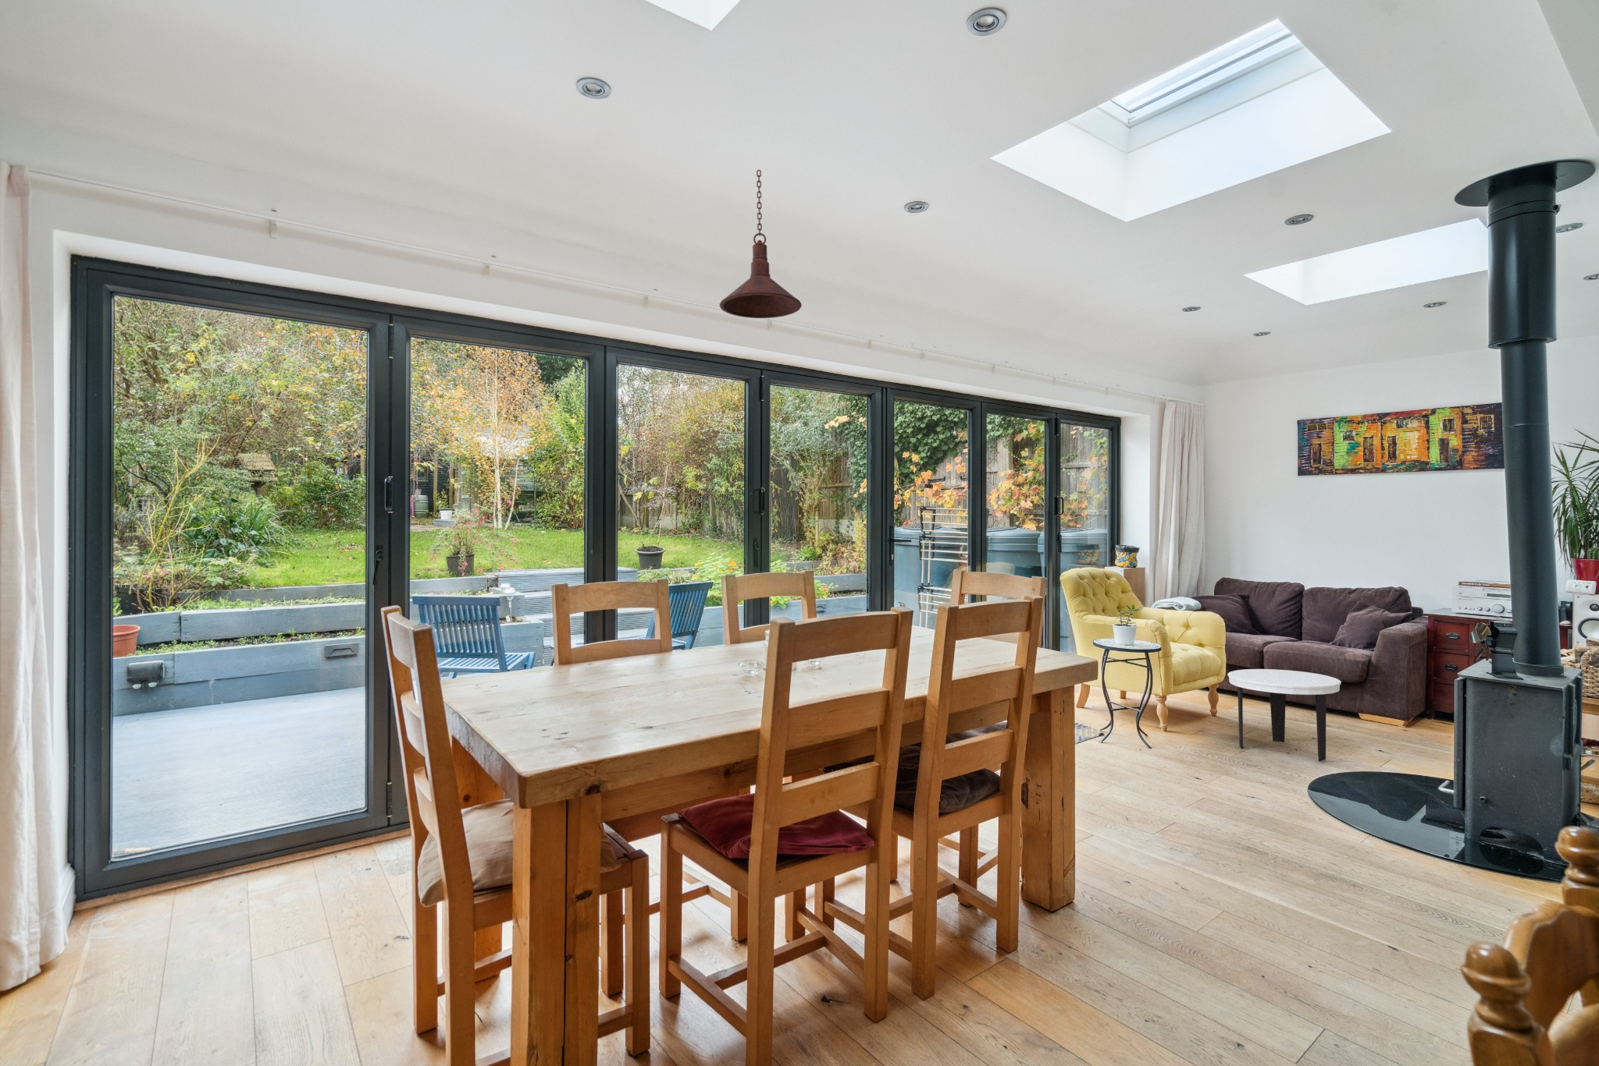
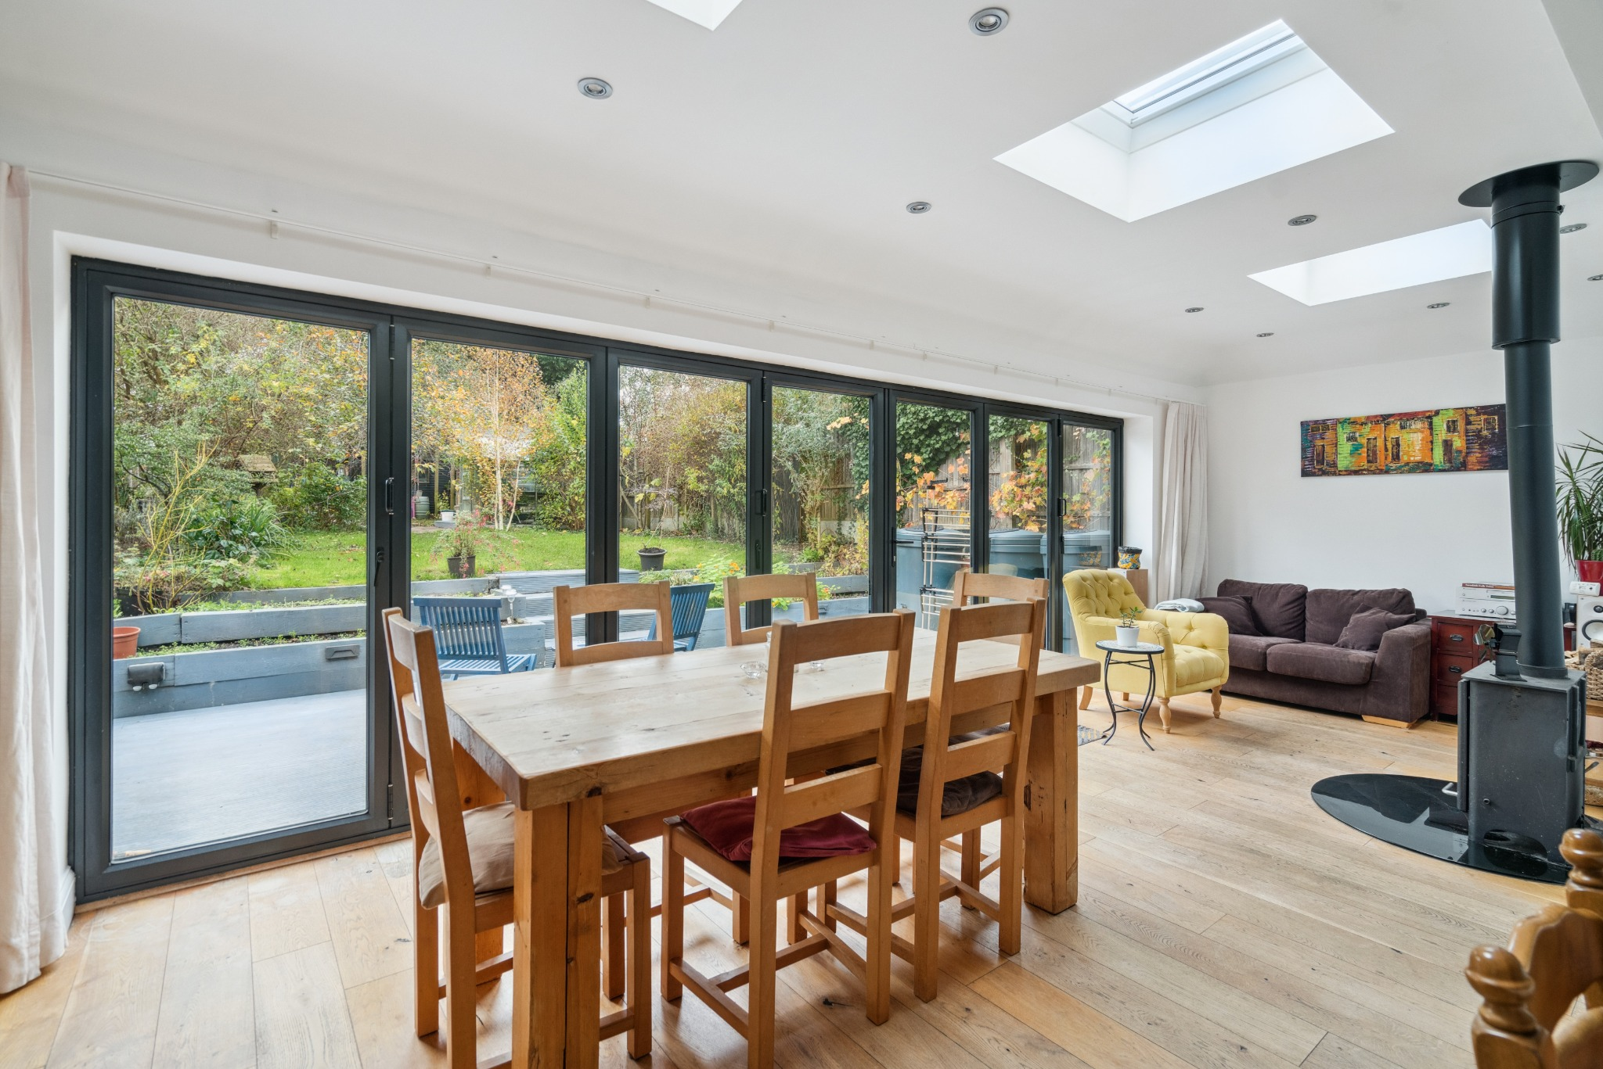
- side table (1282, 714)
- pendant light (760, 236)
